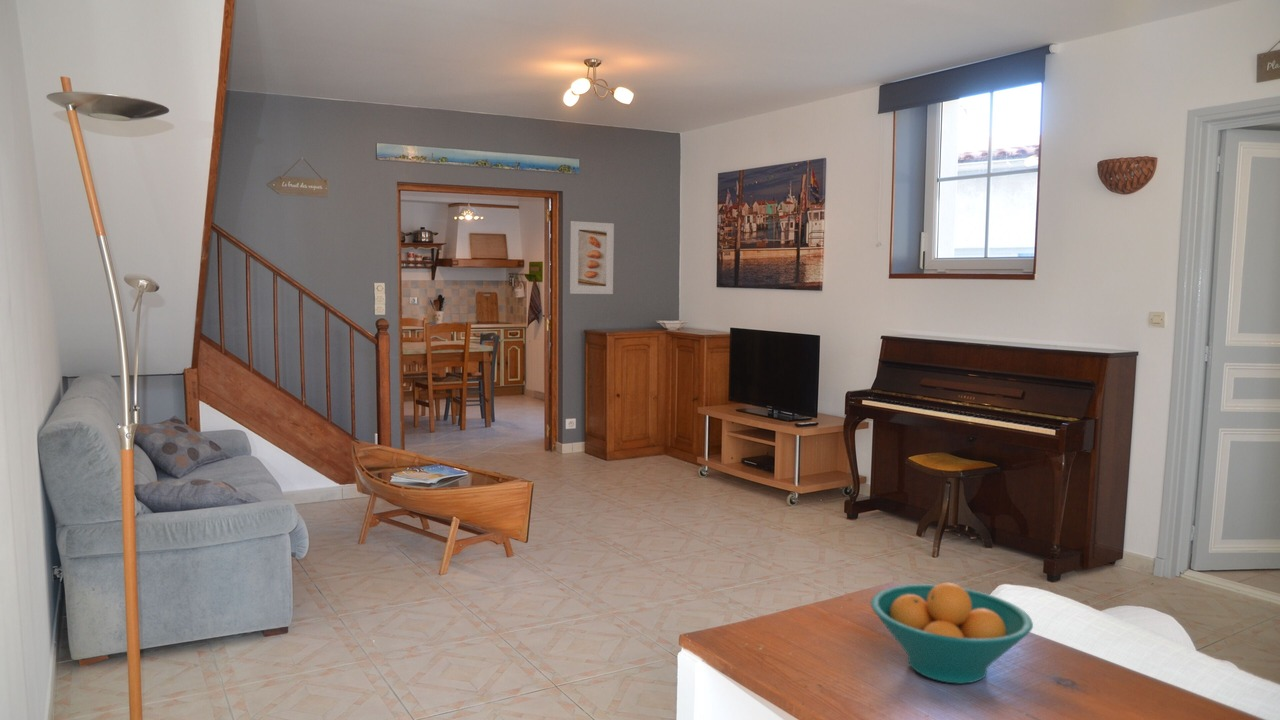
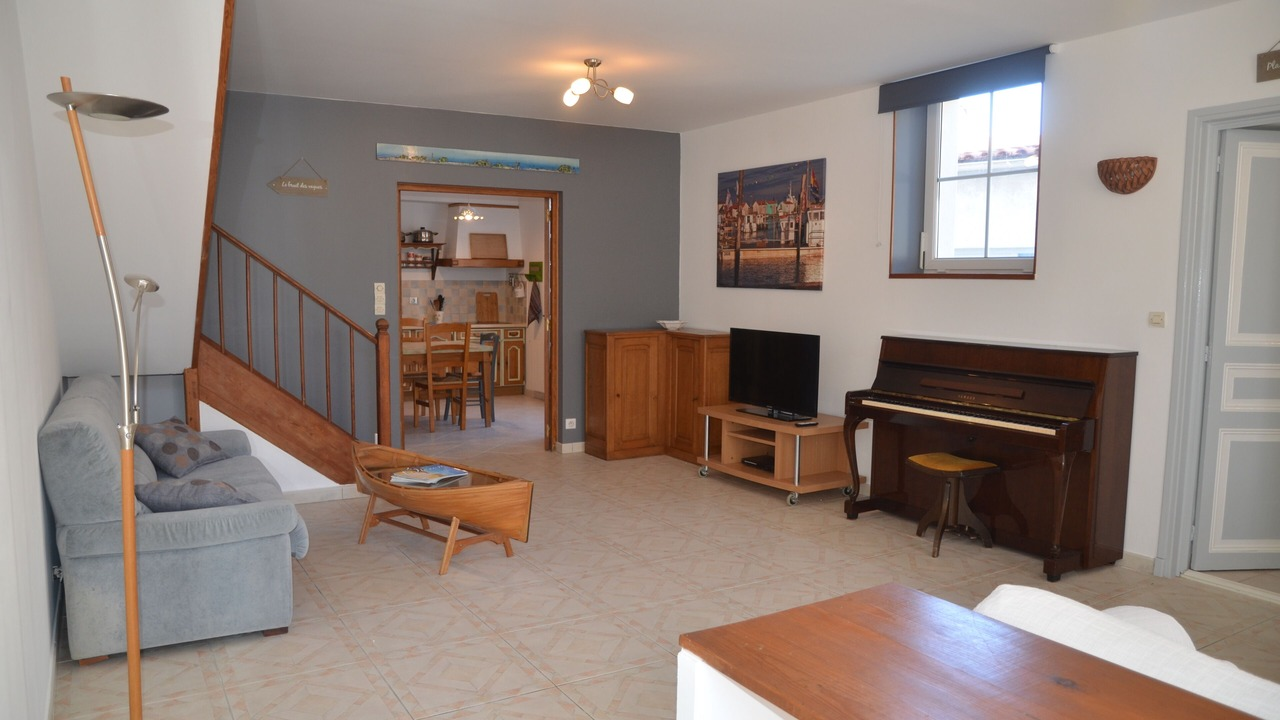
- fruit bowl (948, 626)
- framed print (592, 258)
